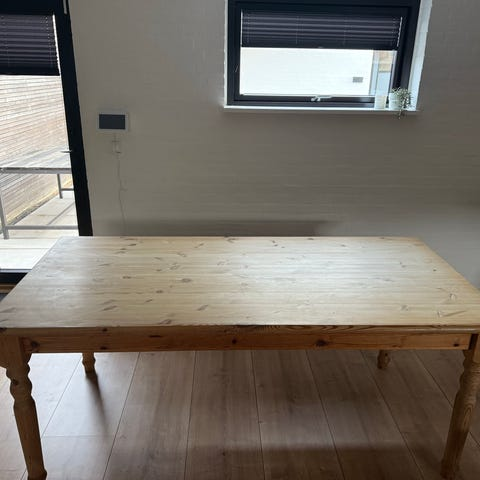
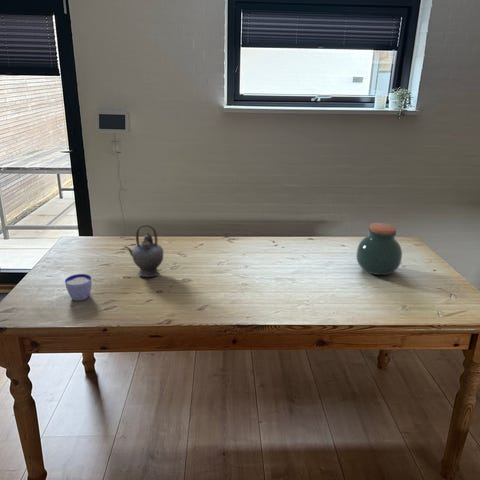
+ cup (80, 286)
+ jar (379, 249)
+ teapot (144, 249)
